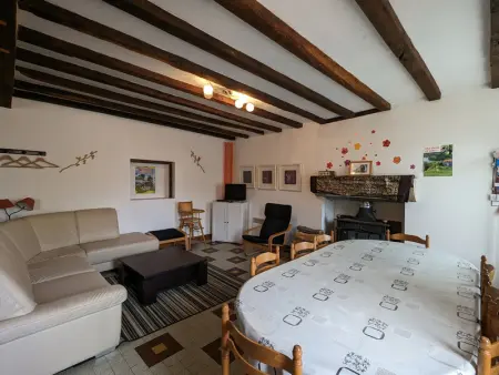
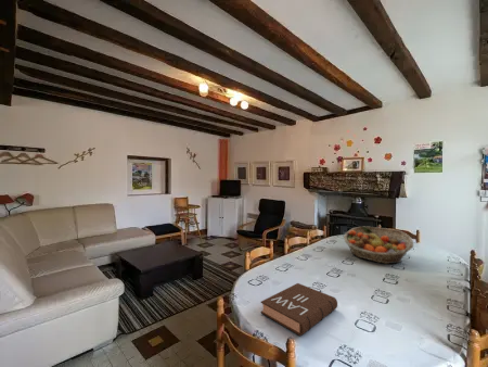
+ fruit basket (375, 243)
+ book (299, 305)
